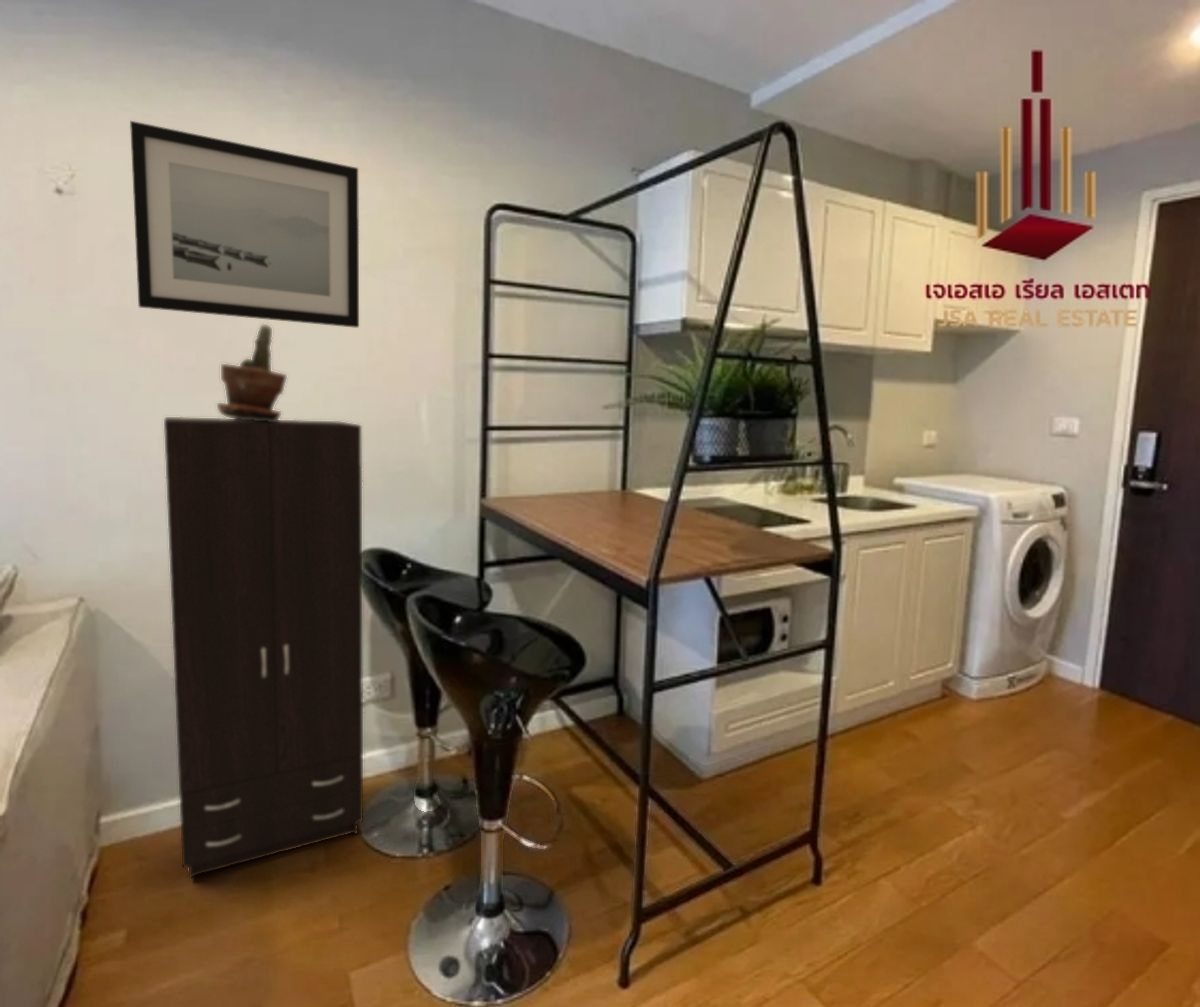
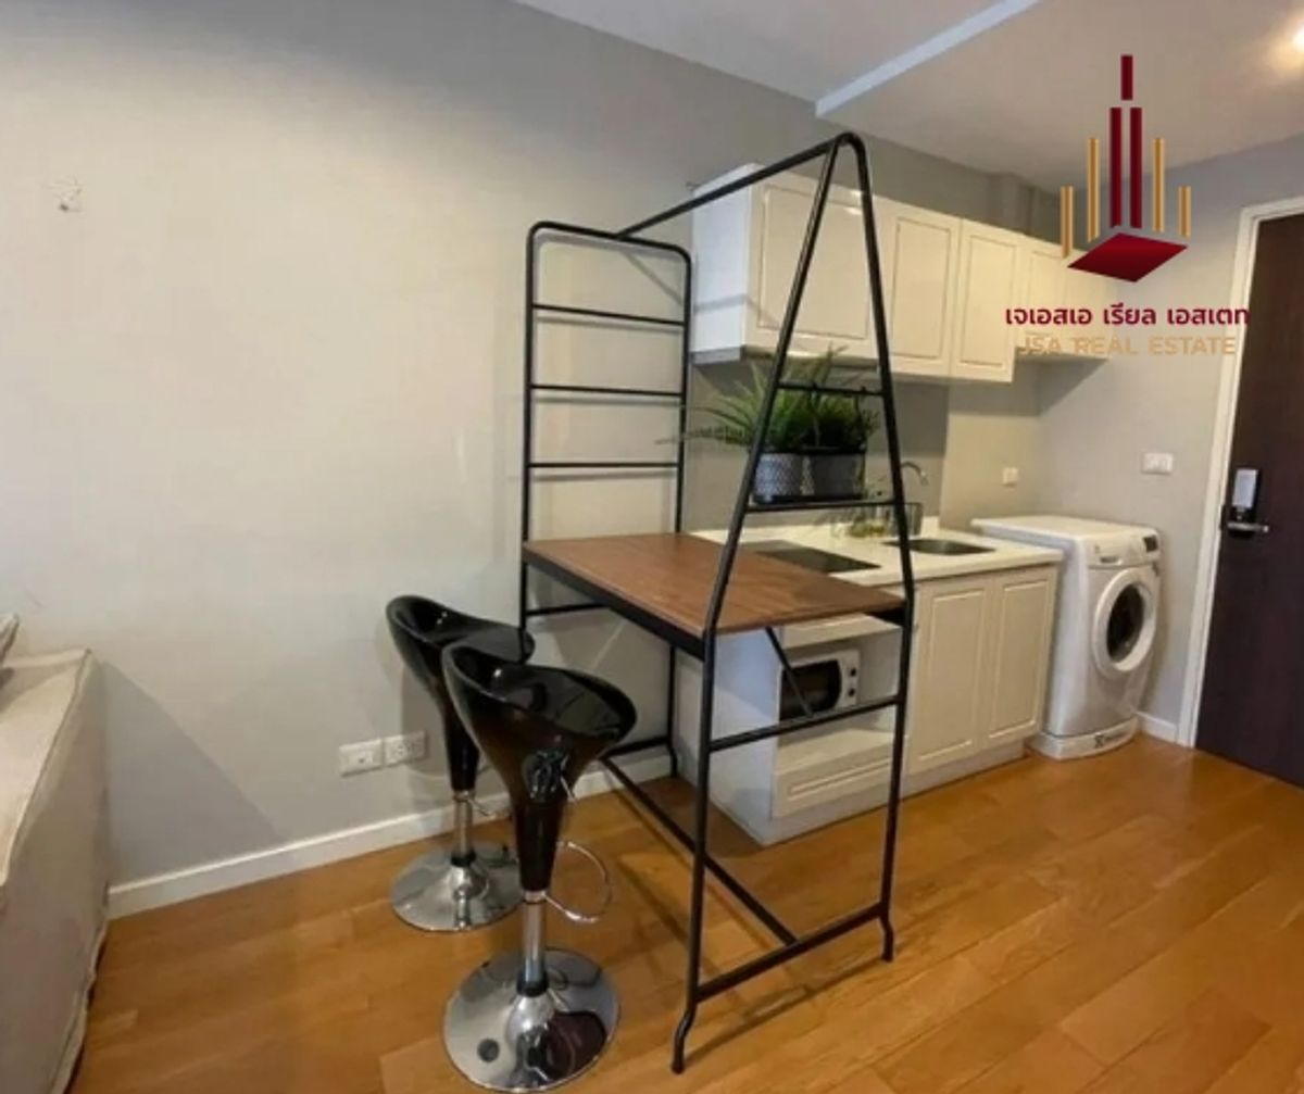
- wall art (254, 234)
- potted plant (251, 372)
- cabinet (268, 634)
